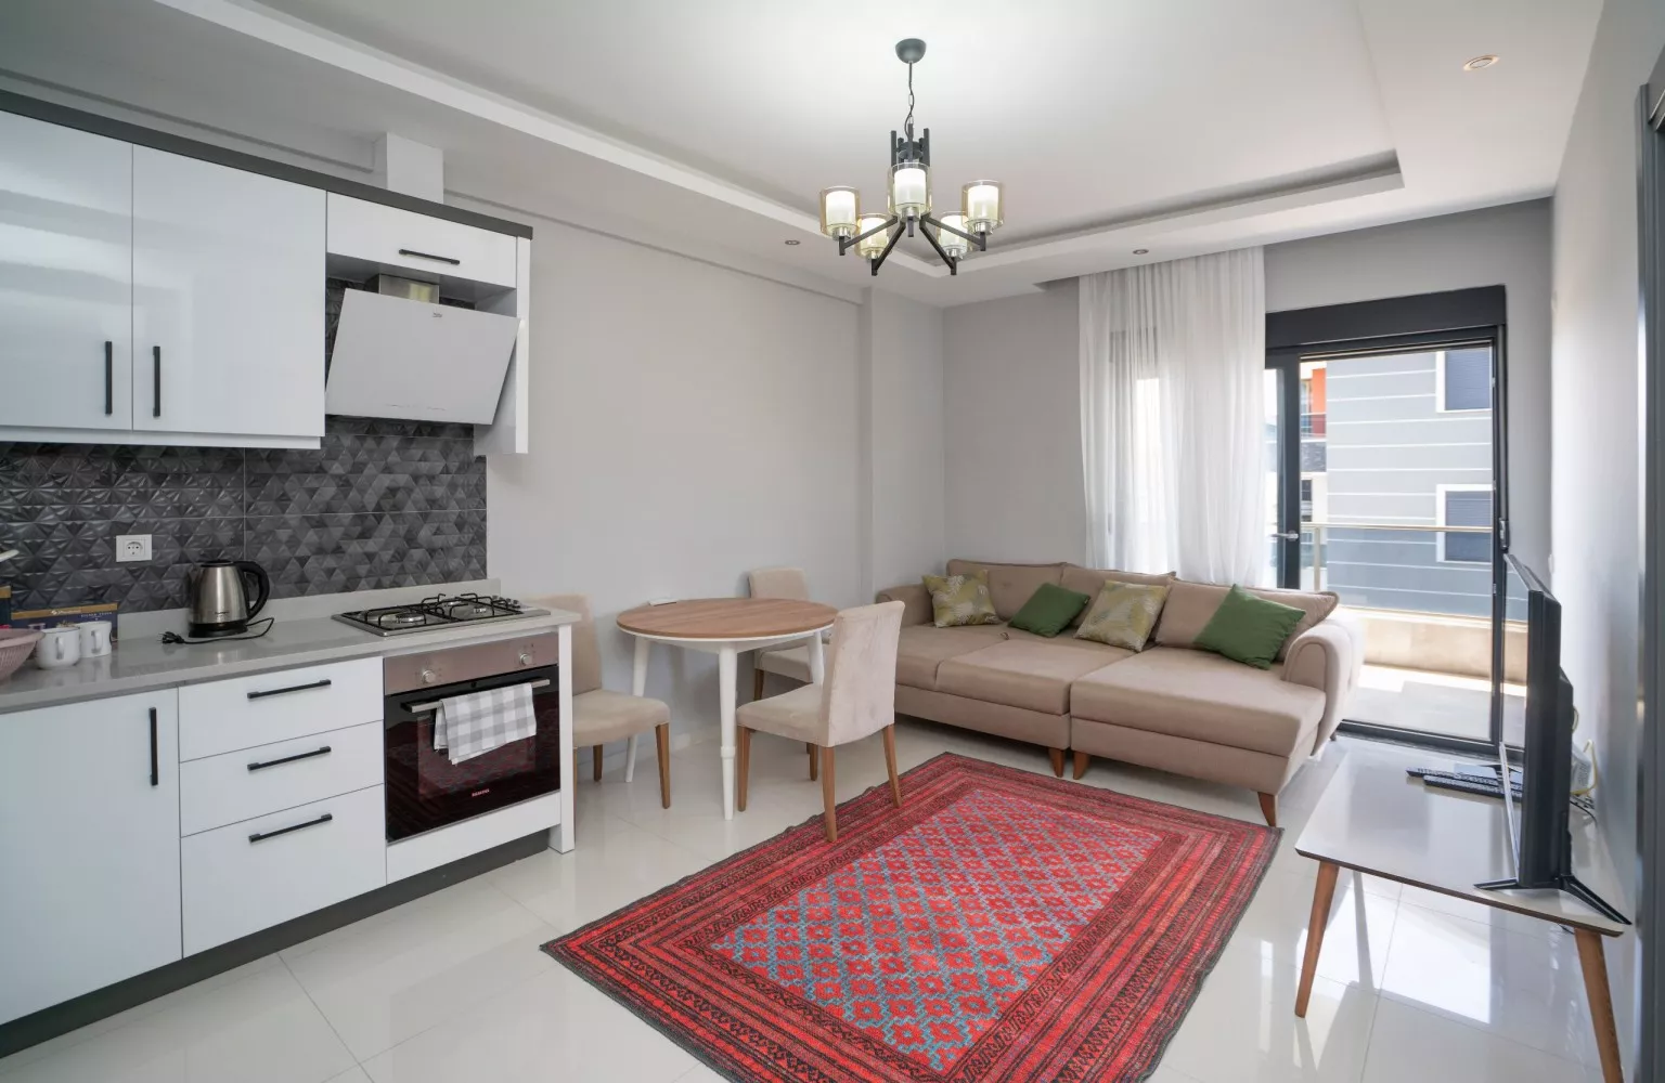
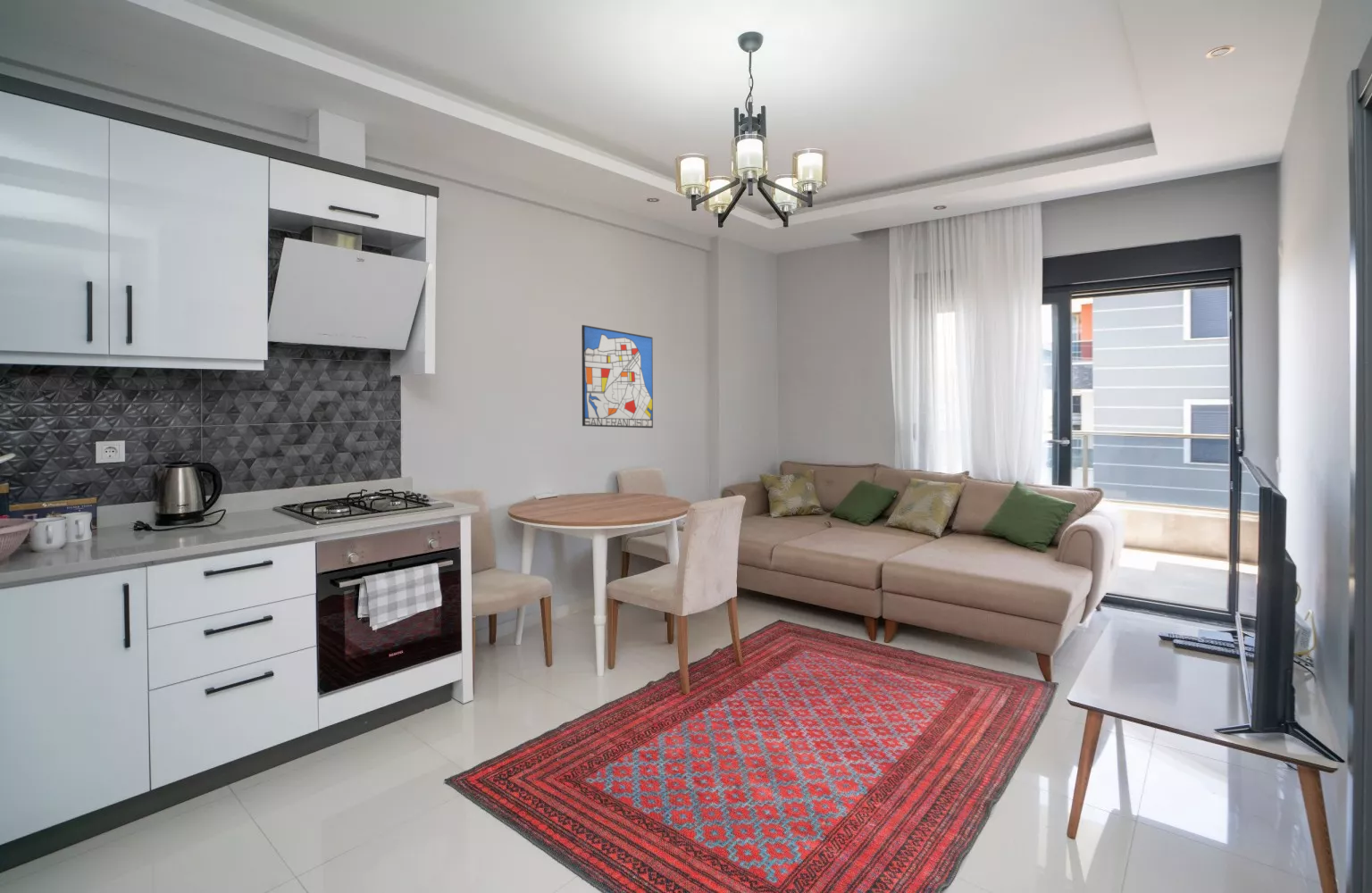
+ wall art (619, 379)
